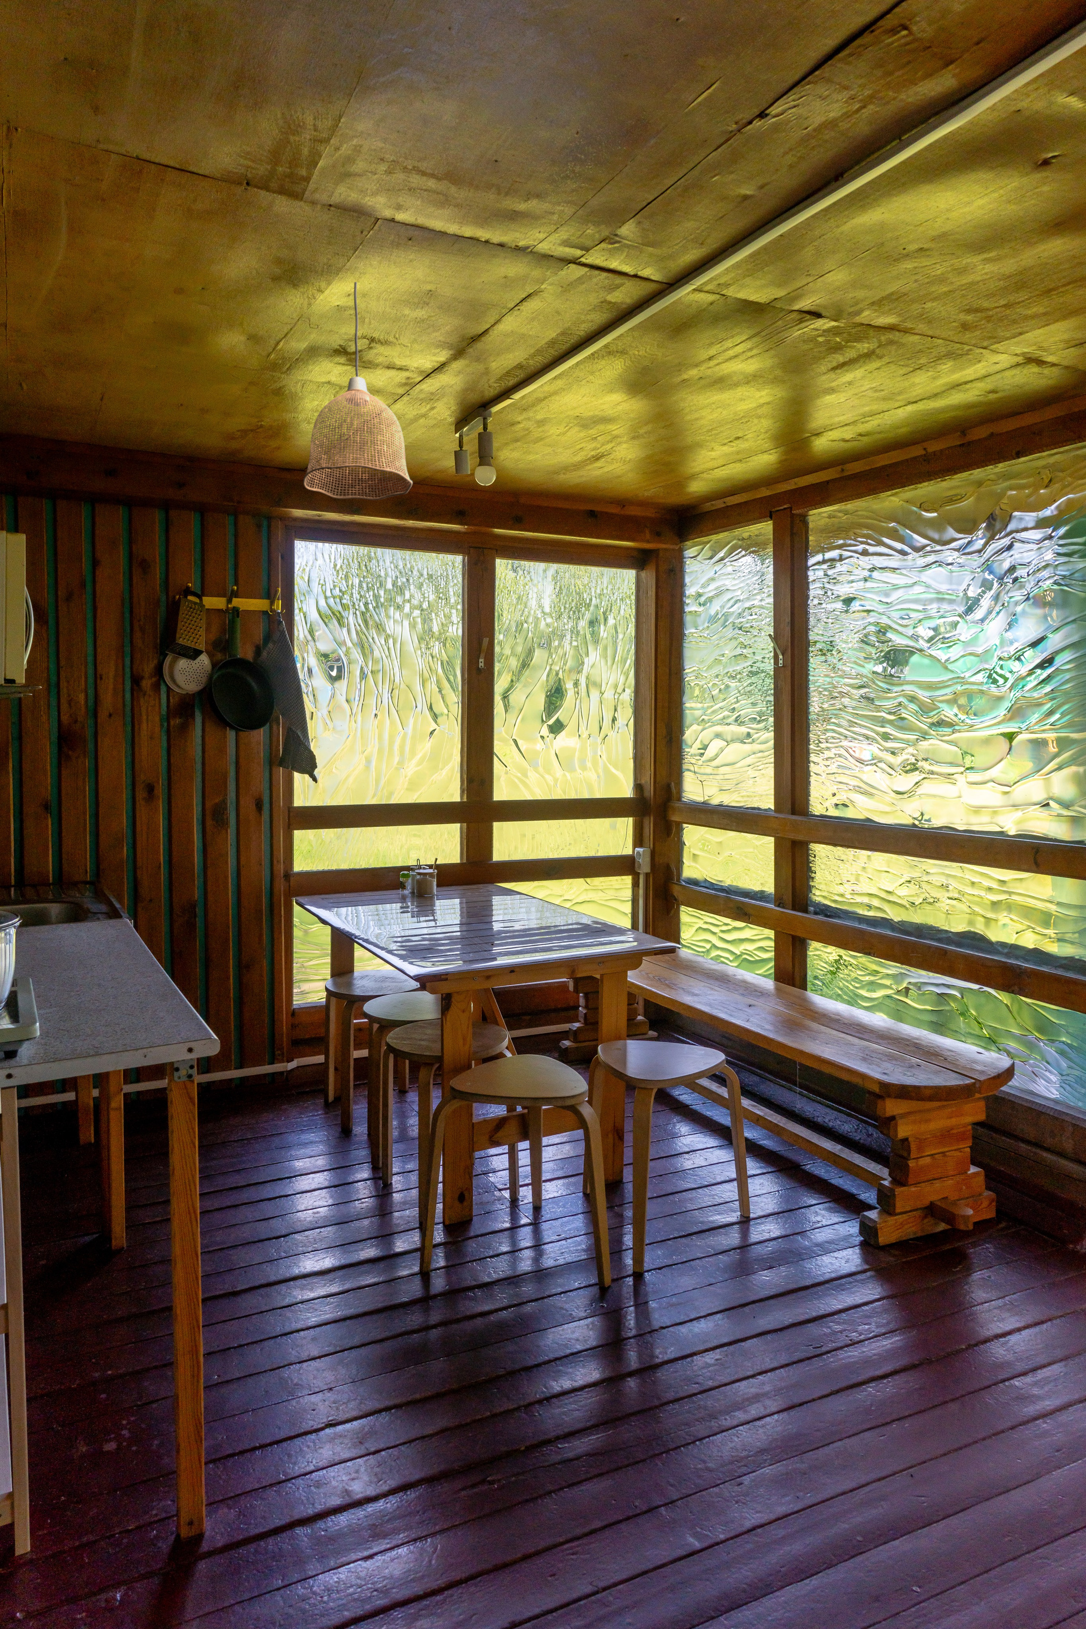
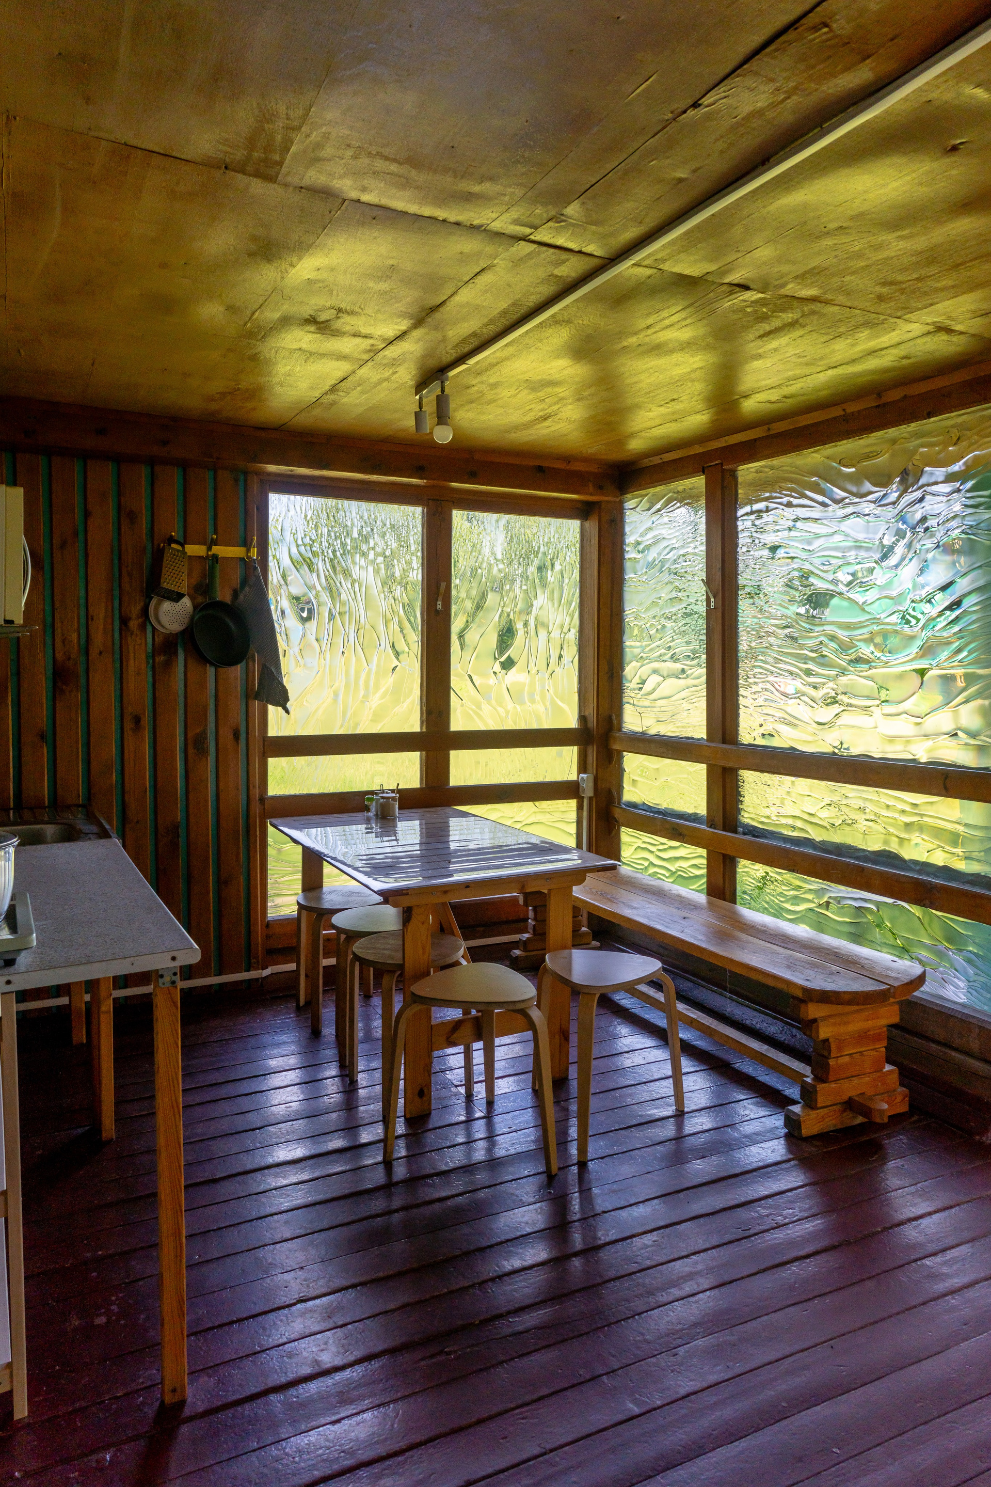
- pendant lamp (356, 383)
